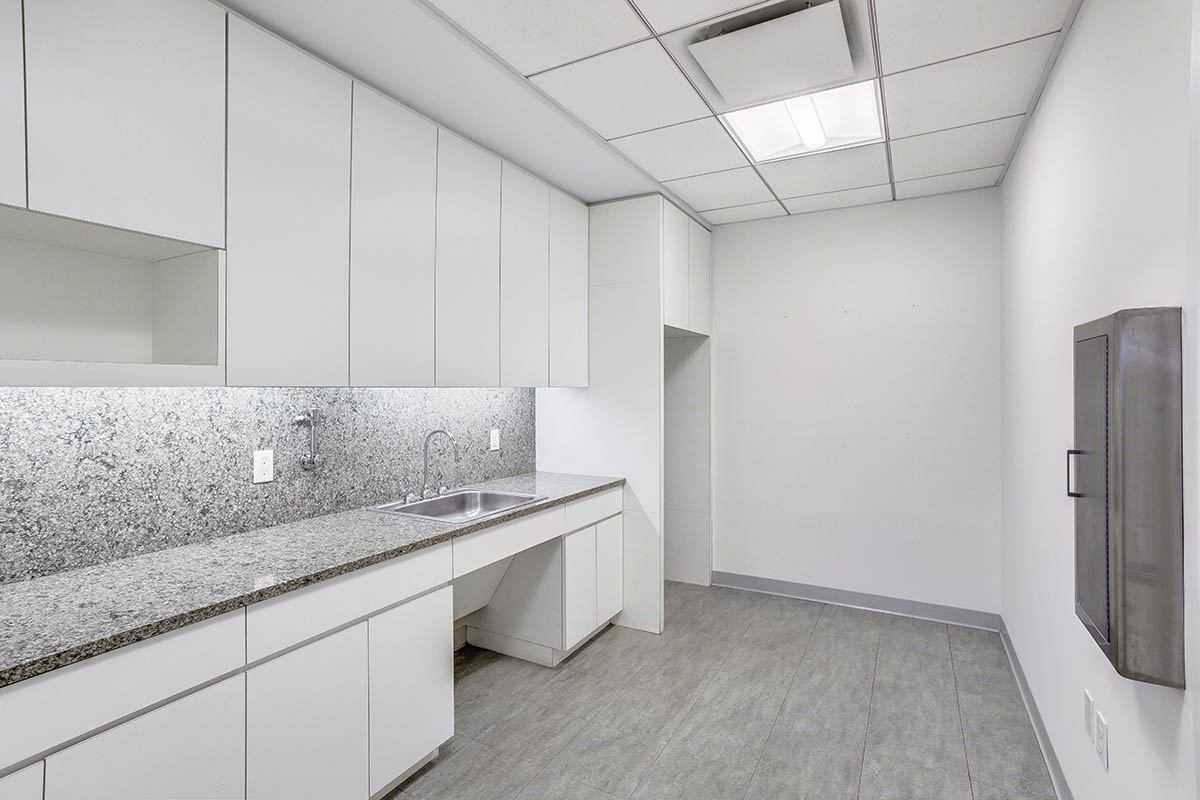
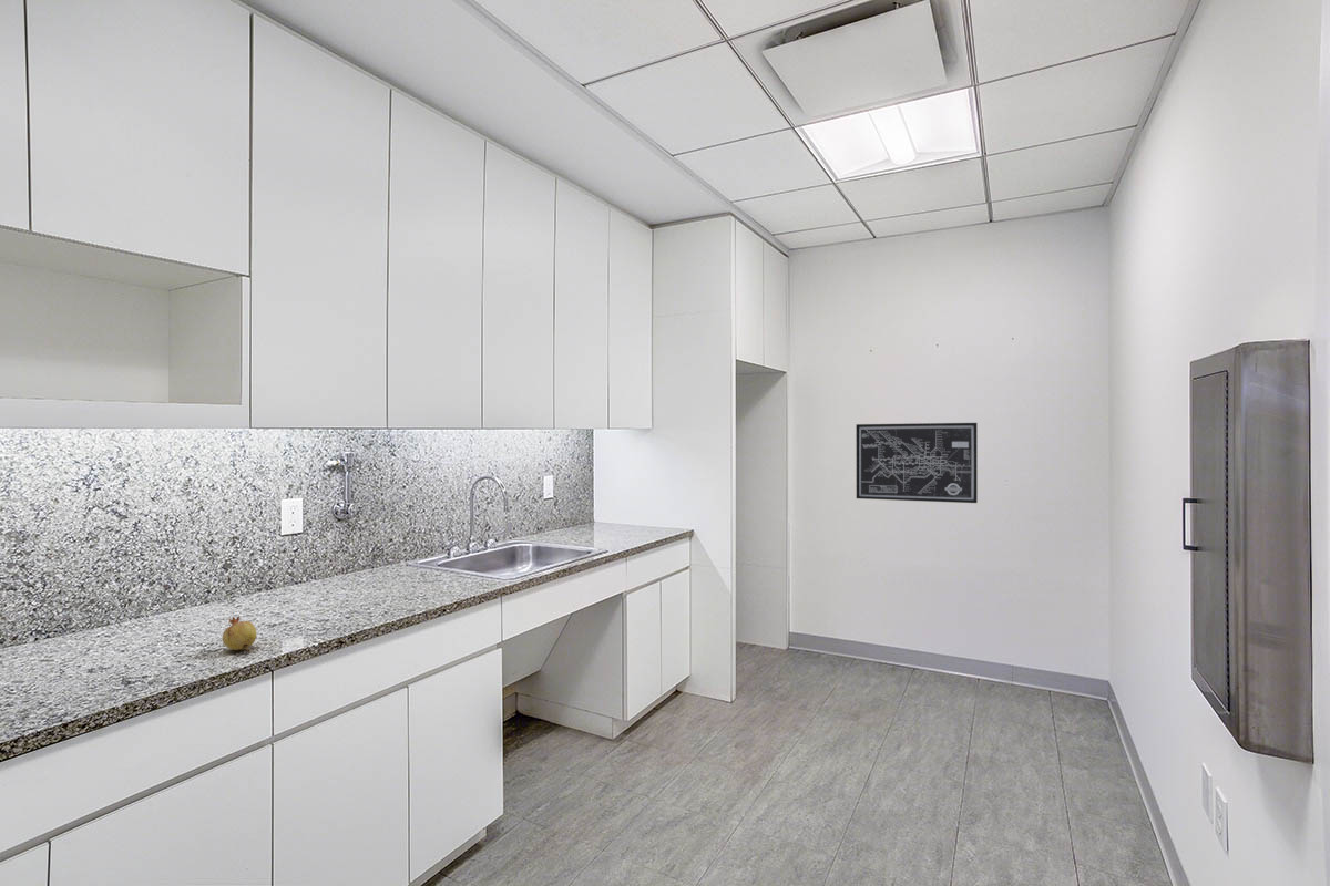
+ wall art (914, 462)
+ fruit (239, 632)
